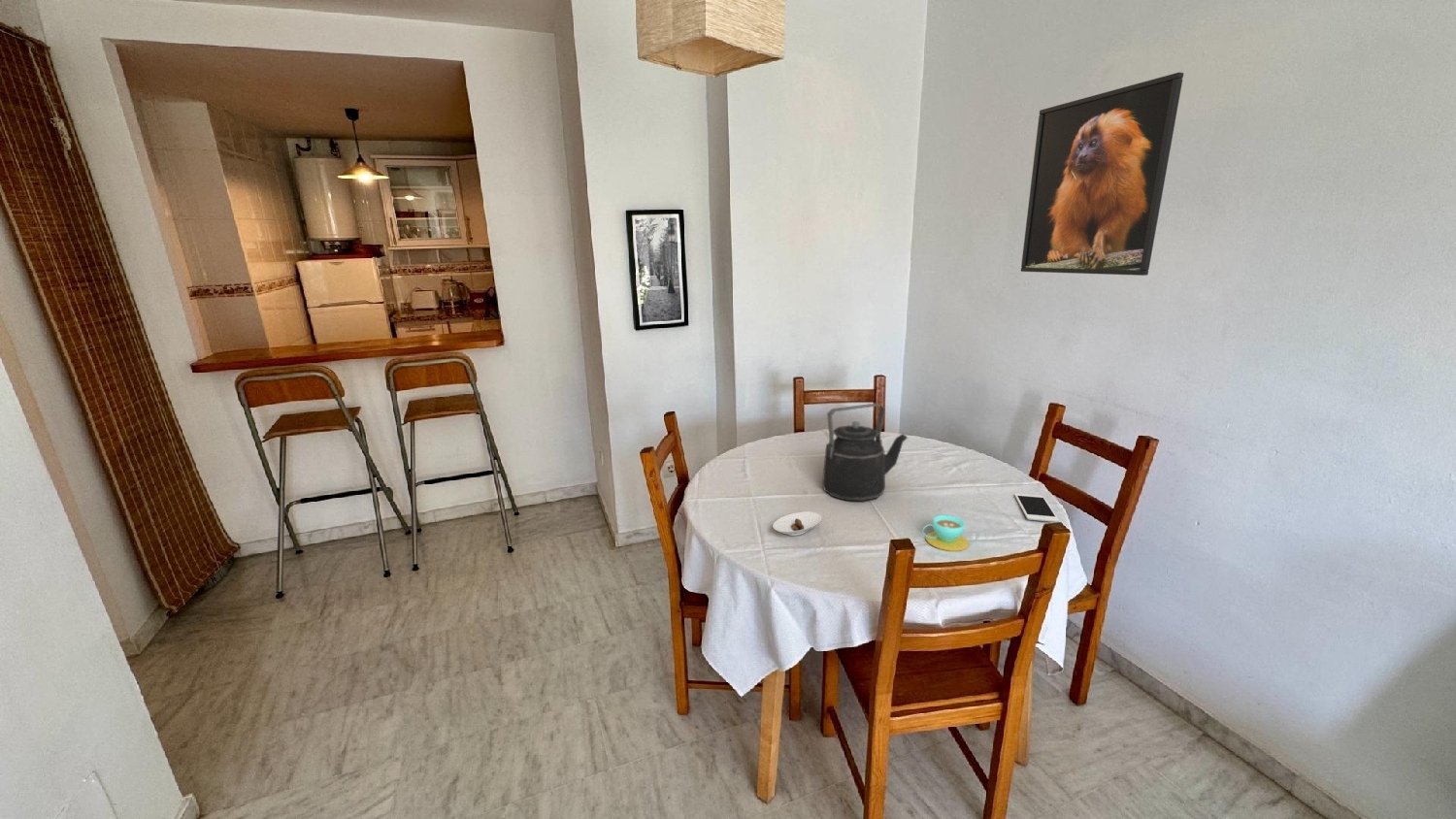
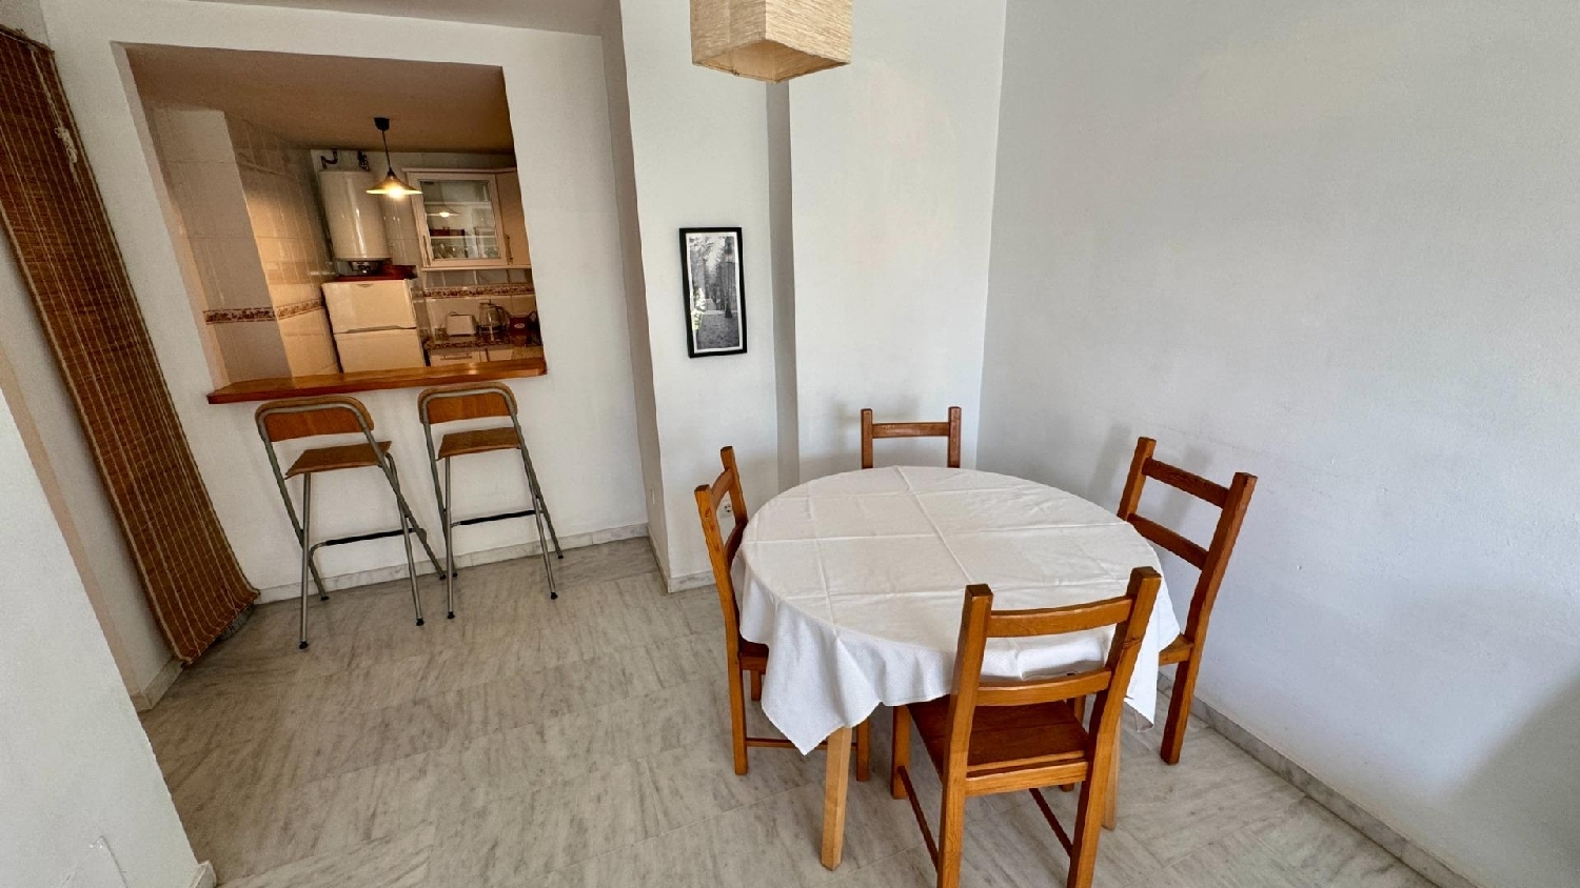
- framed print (1089, 186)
- saucer (797, 525)
- cell phone (1035, 507)
- teacup (944, 531)
- kettle (868, 446)
